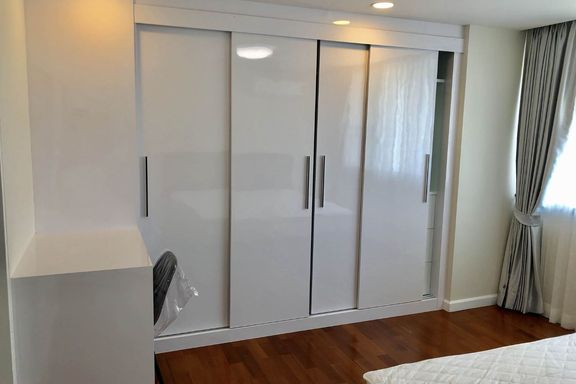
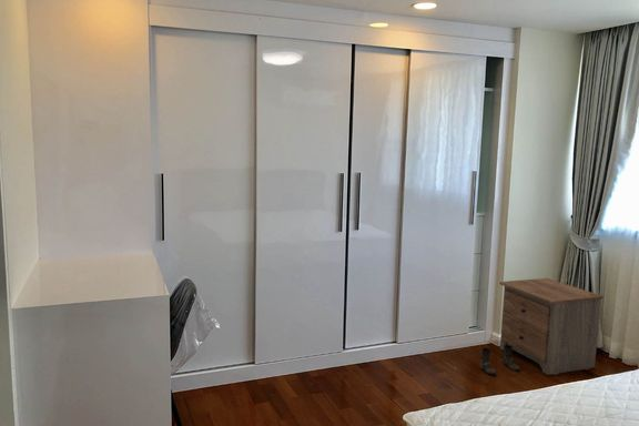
+ boots (503, 359)
+ nightstand (546, 323)
